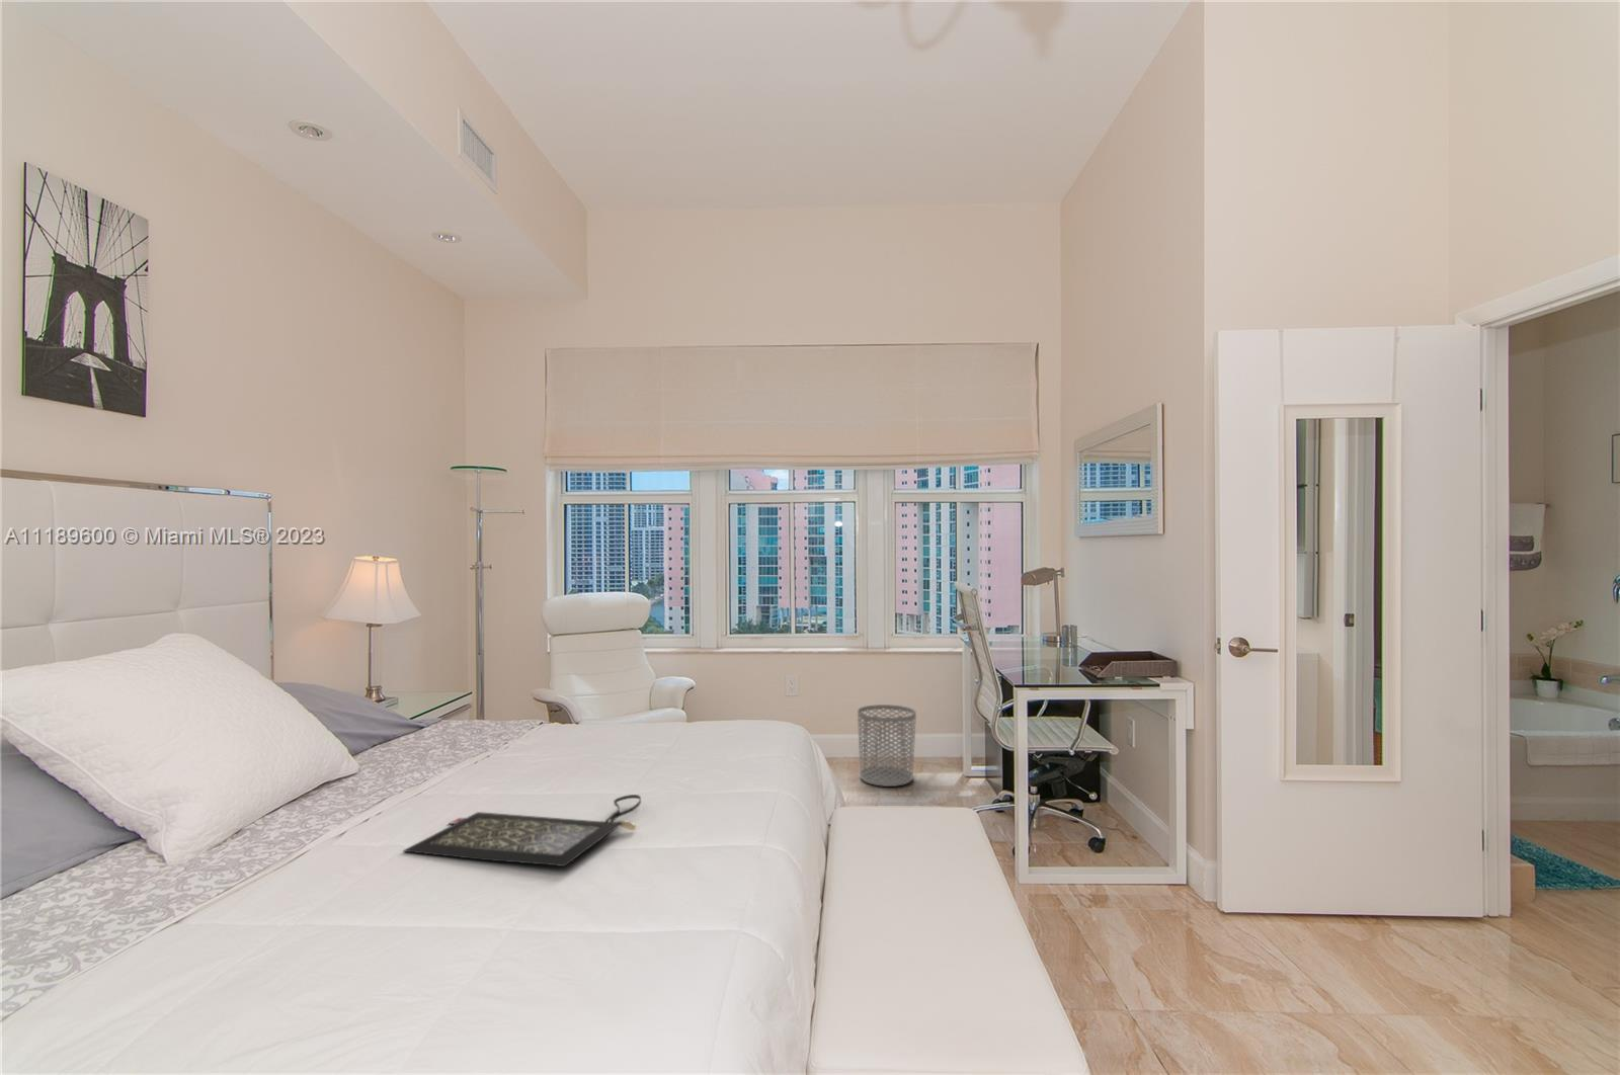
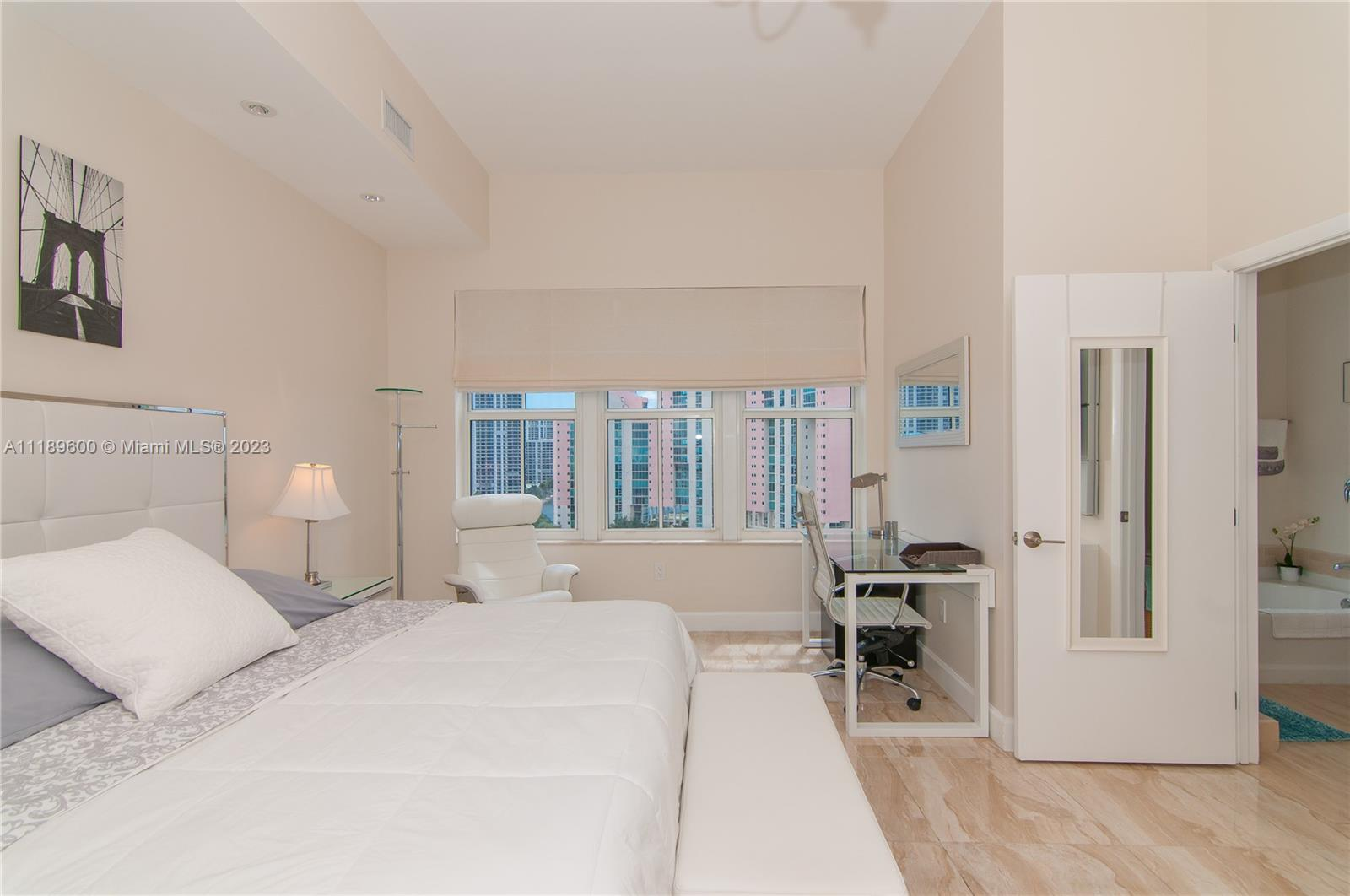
- waste bin (886, 744)
- clutch bag (528, 834)
